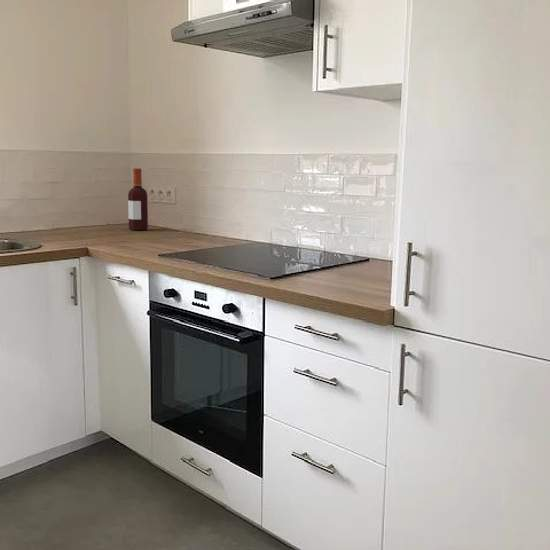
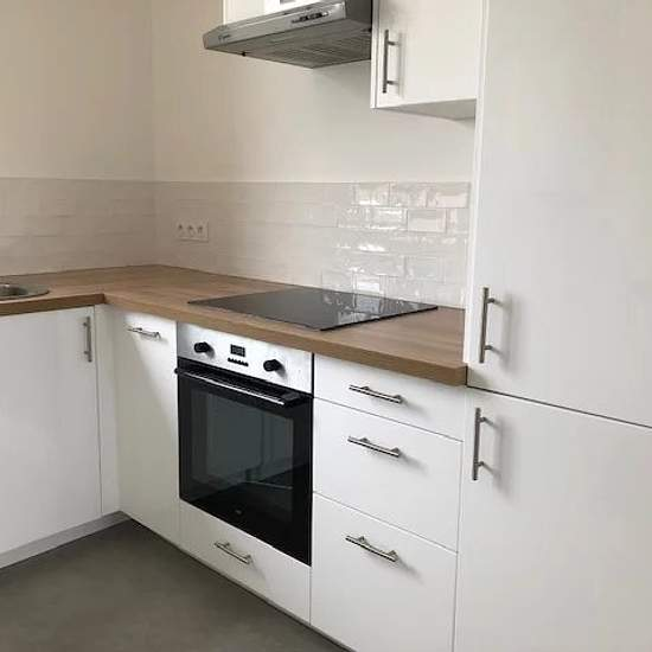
- bottle (137, 199)
